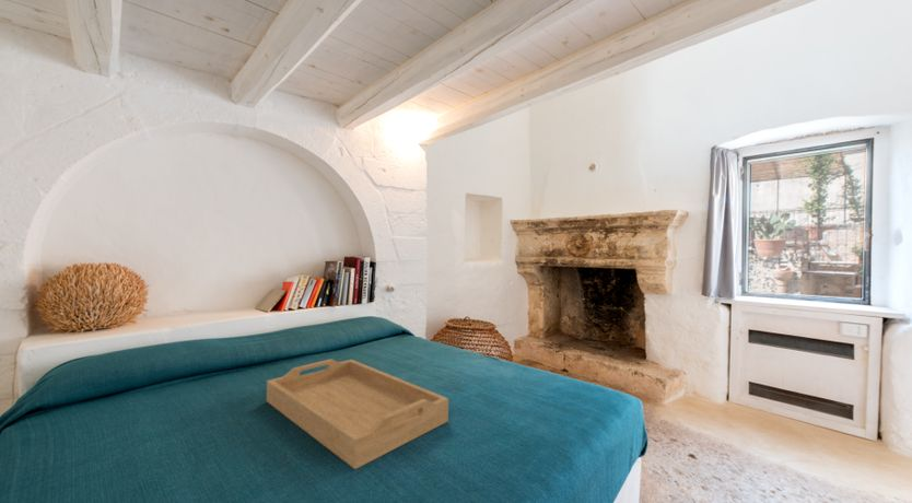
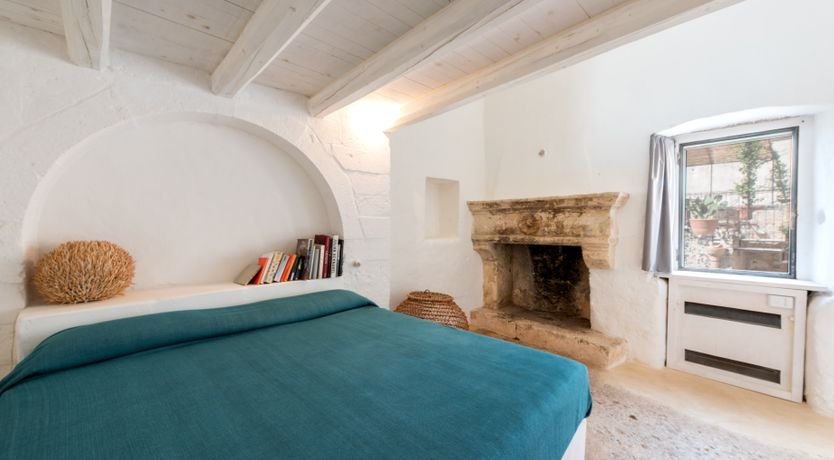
- serving tray (352, 396)
